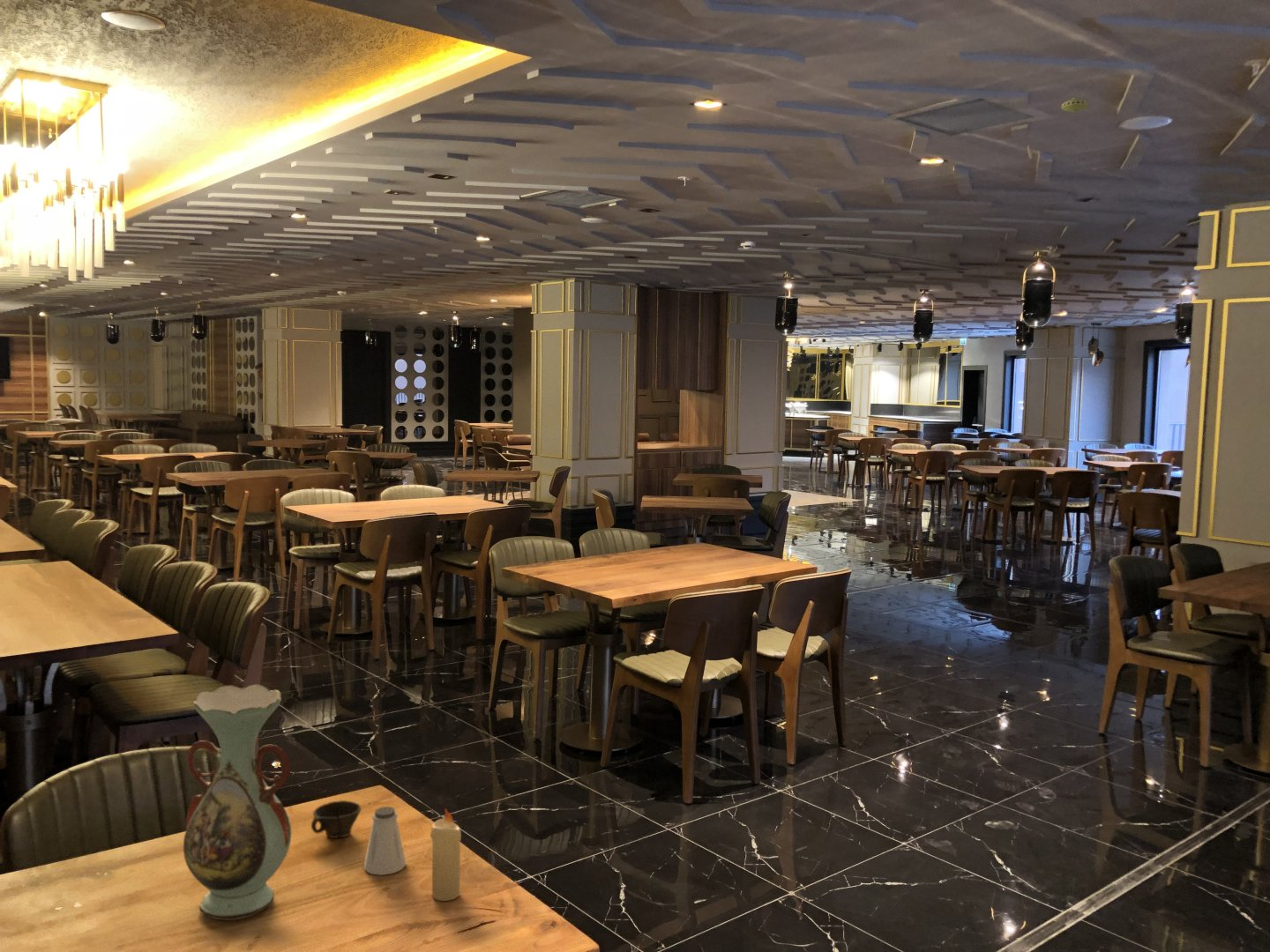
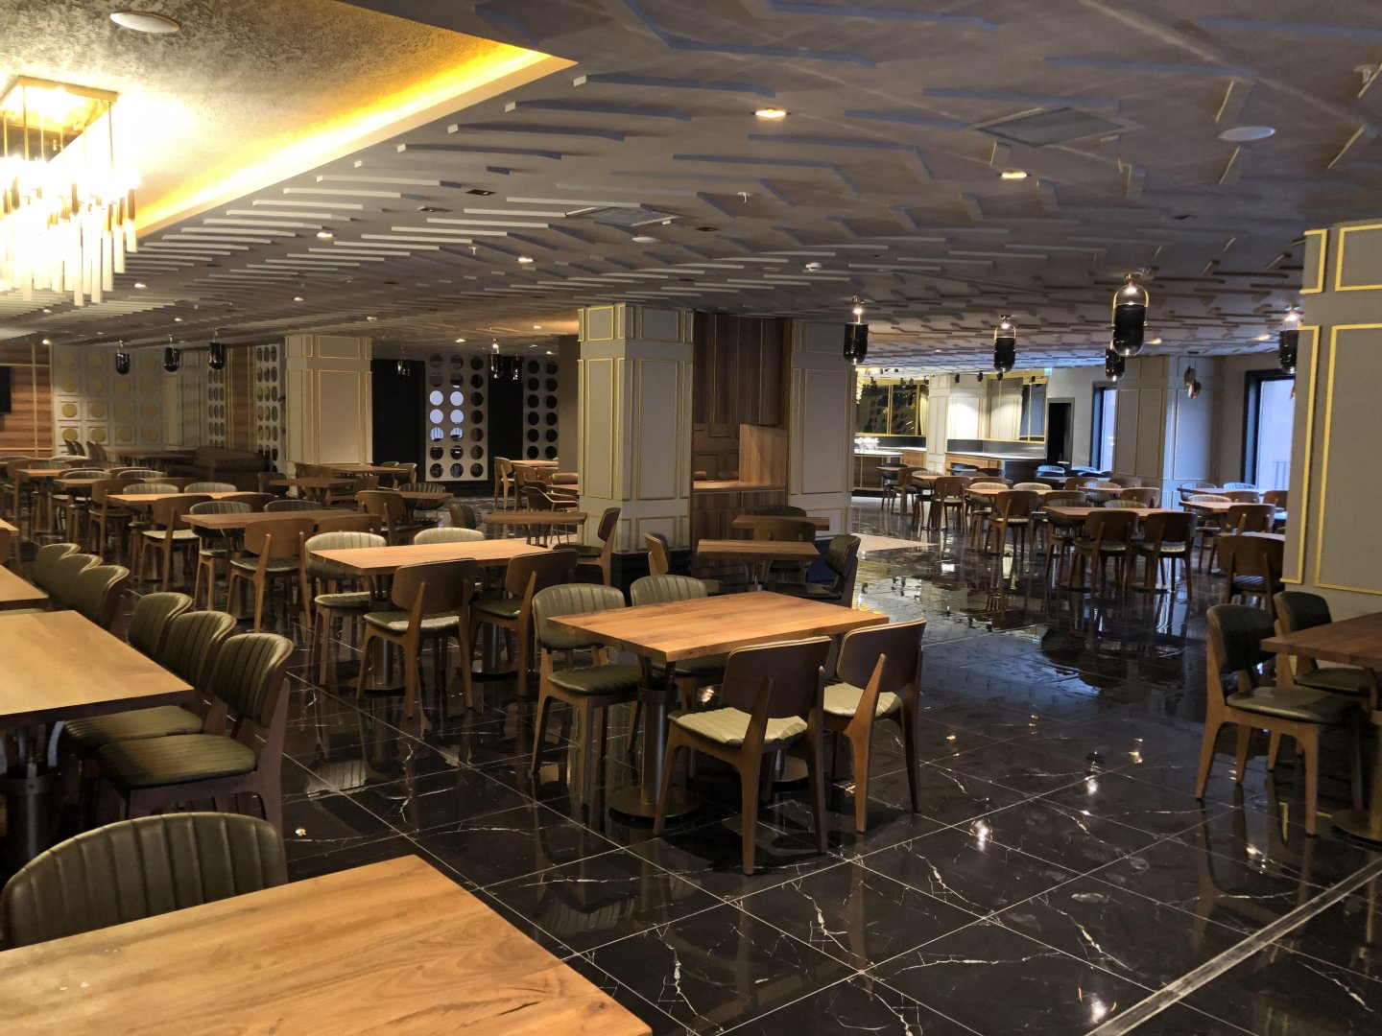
- saltshaker (385, 837)
- cup (334, 822)
- candle (445, 851)
- decorative vase (237, 800)
- smoke detector (1074, 105)
